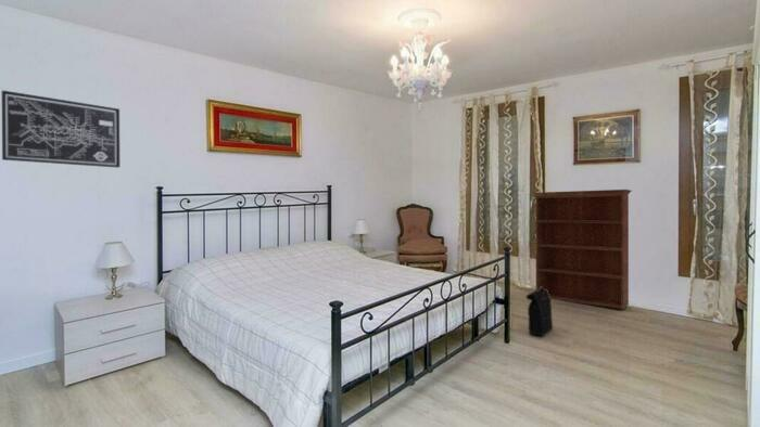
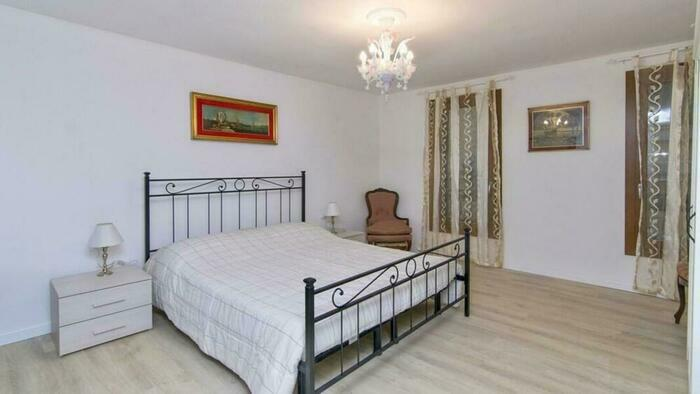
- backpack (540, 309)
- bookcase (580, 246)
- wall art (65, 132)
